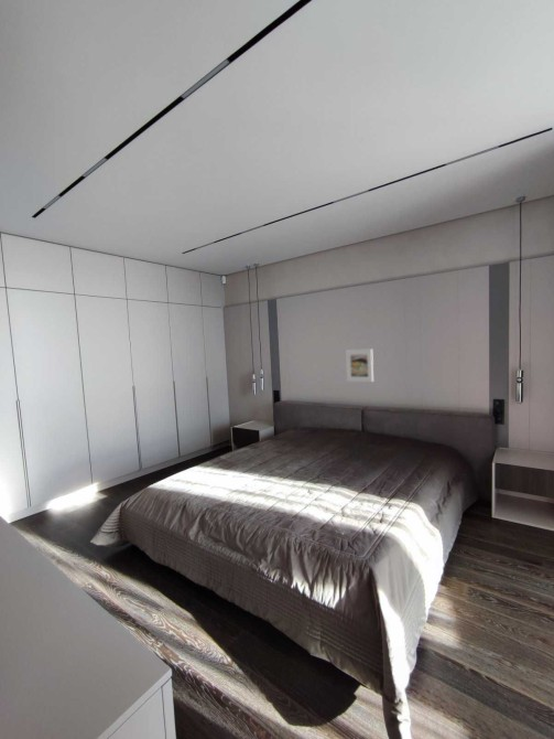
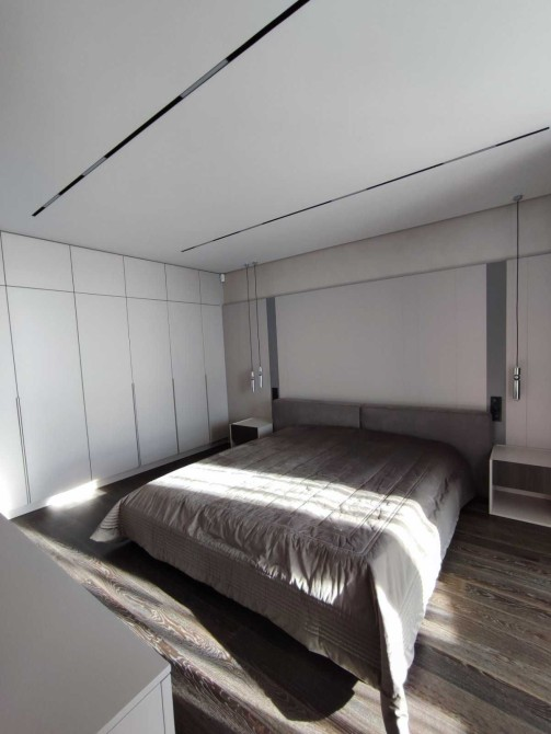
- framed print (359, 365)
